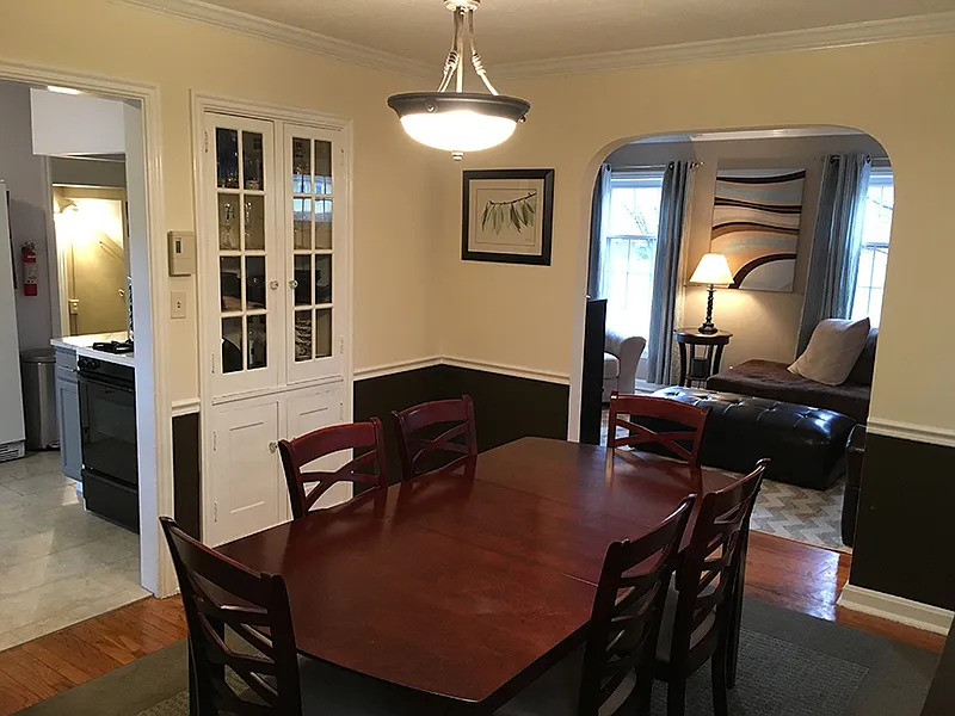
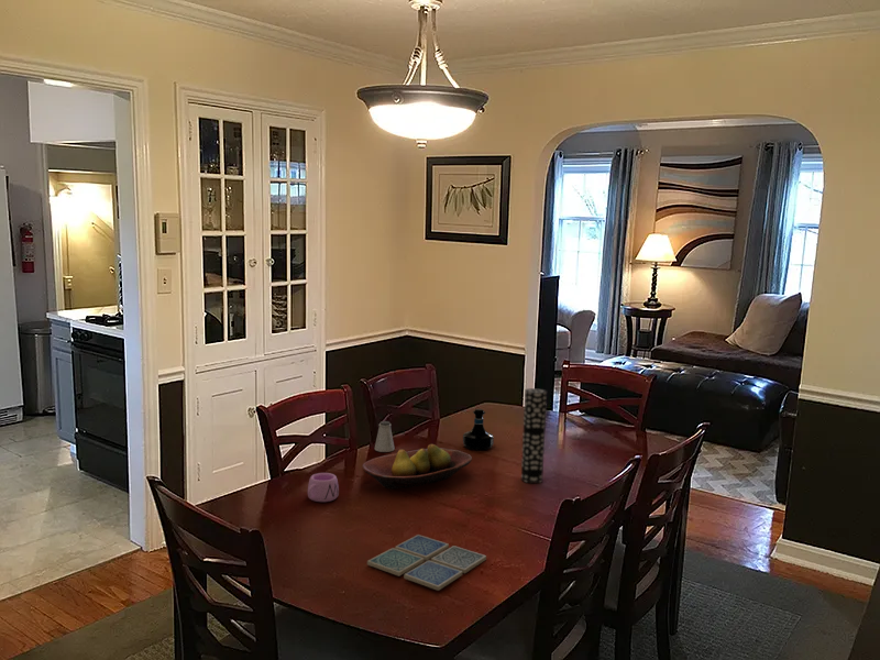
+ mug (320, 488)
+ saltshaker (384, 436)
+ fruit bowl (417, 463)
+ drink coaster (427, 559)
+ vase (534, 435)
+ tequila bottle (479, 428)
